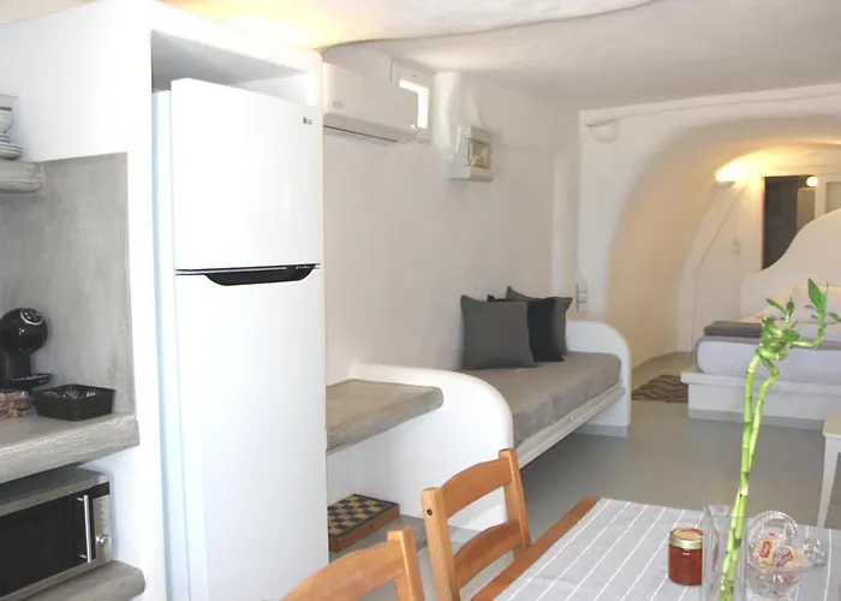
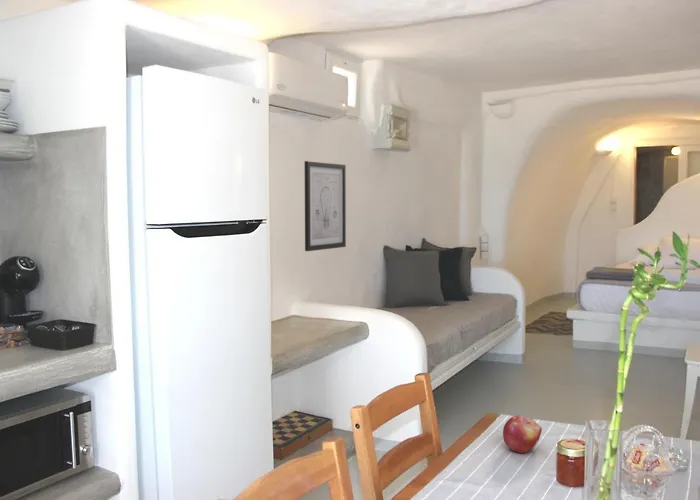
+ wall art (326, 206)
+ fruit (522, 432)
